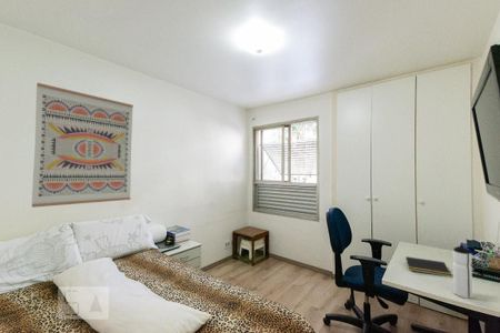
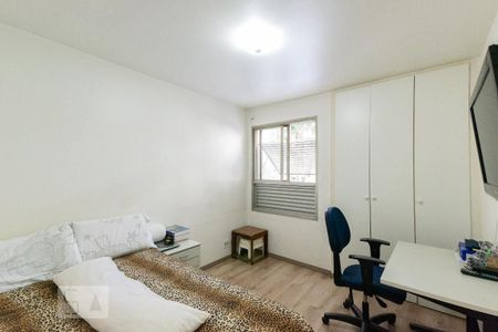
- wall art (89, 149)
- water bottle (462, 270)
- notepad (427, 265)
